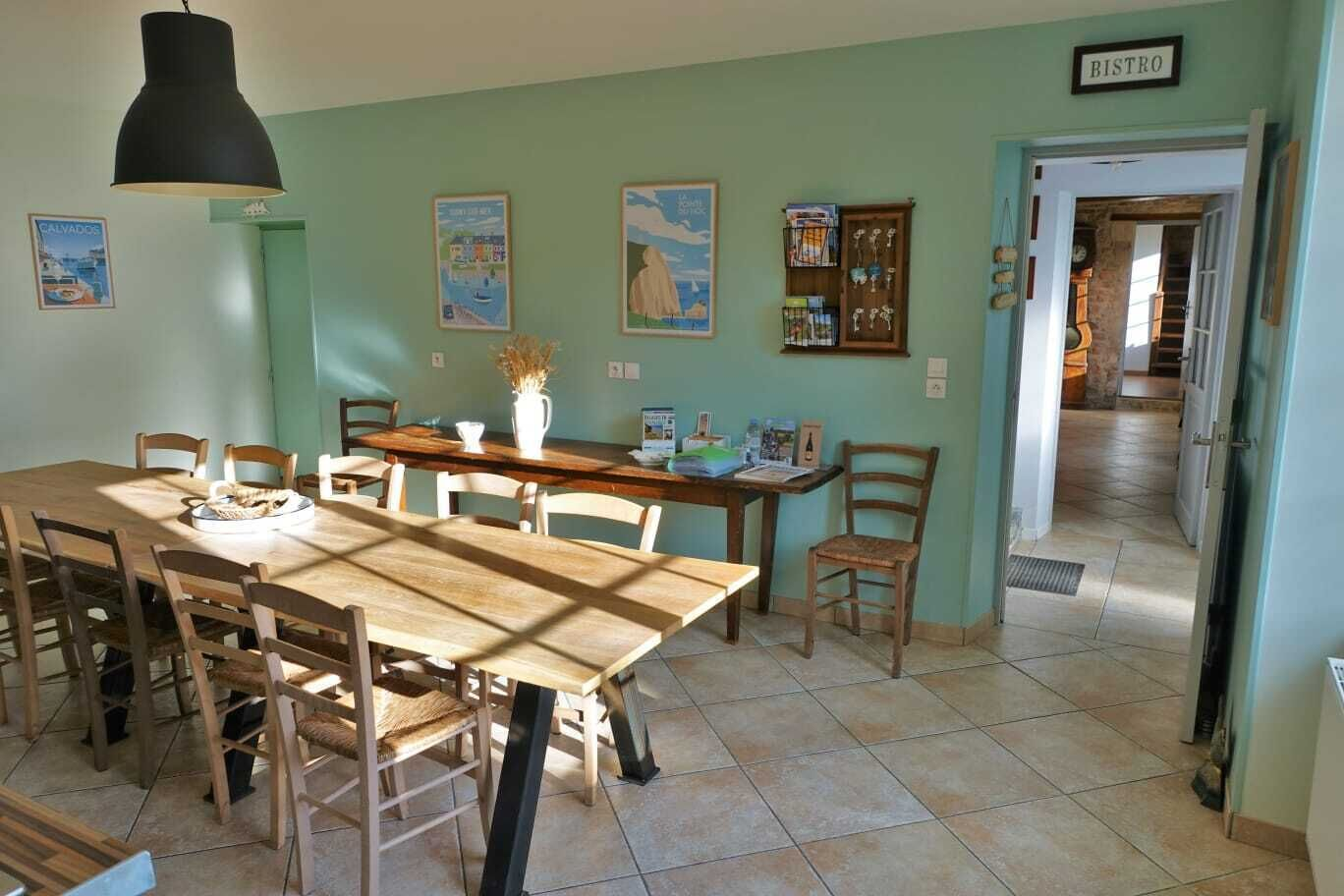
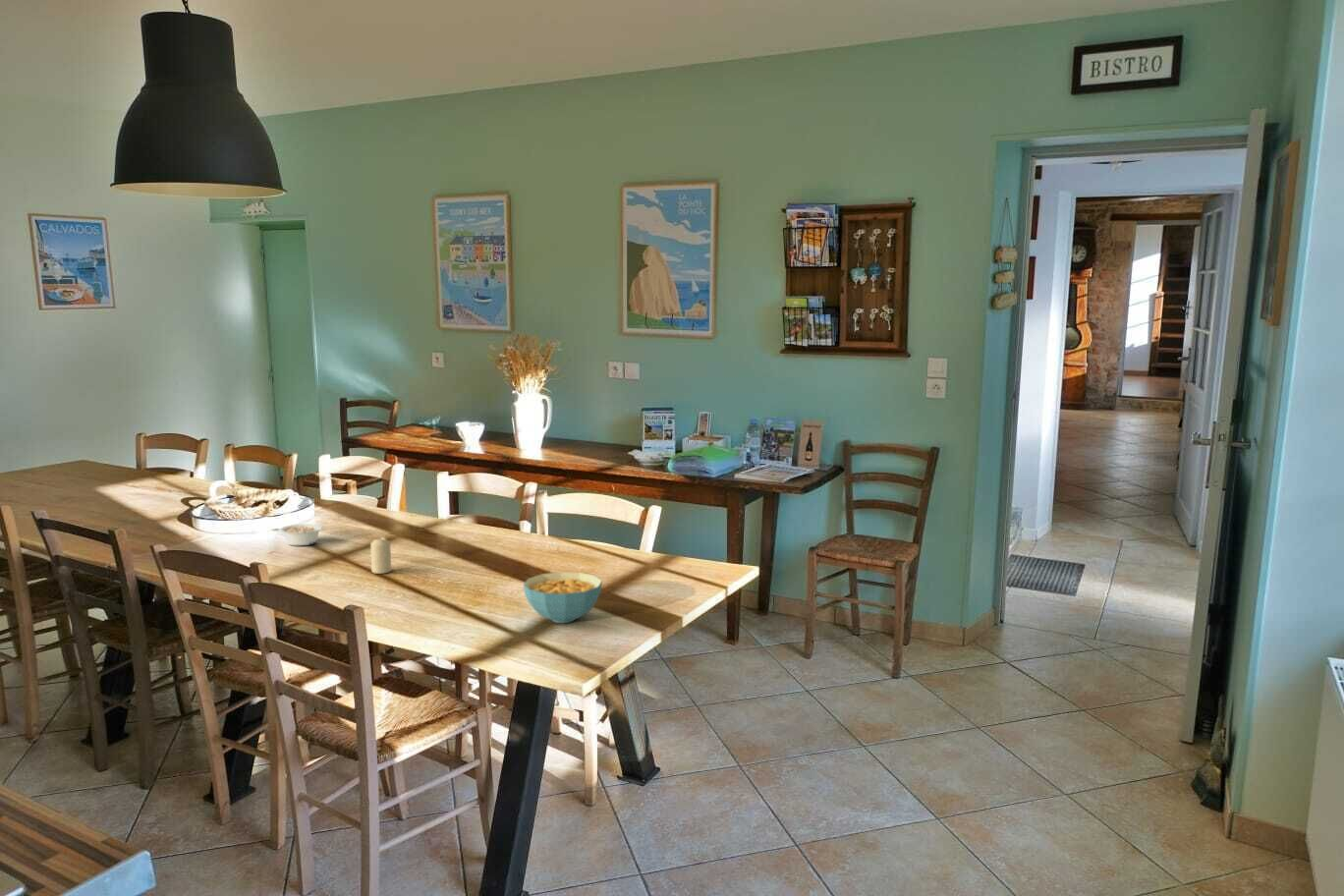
+ cereal bowl (563, 600)
+ candle (380, 554)
+ legume (303, 533)
